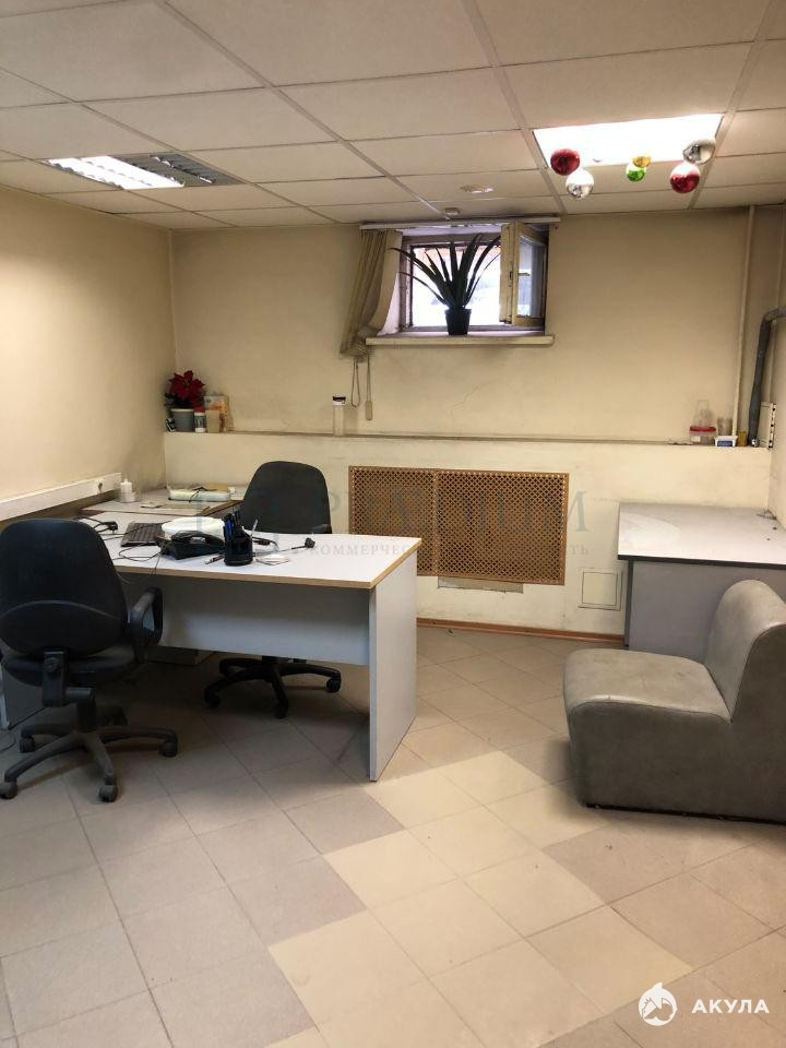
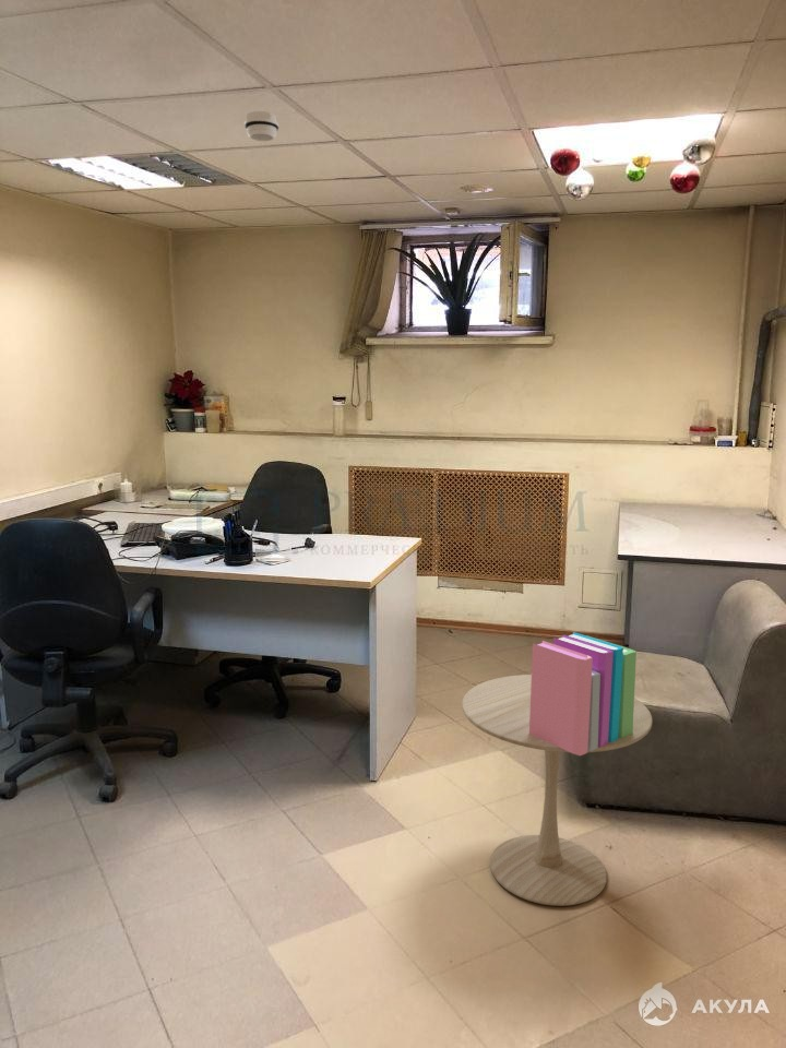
+ side table (550, 789)
+ books (583, 687)
+ smoke detector (261, 127)
